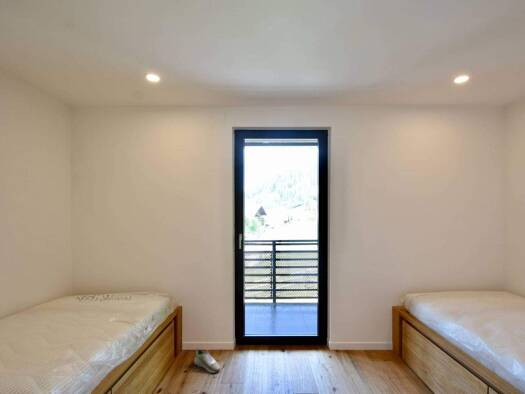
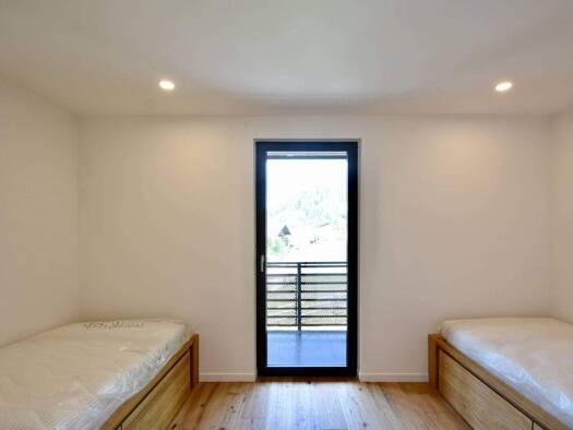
- shoe (207, 359)
